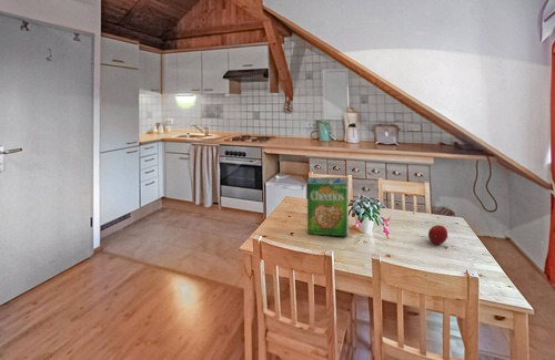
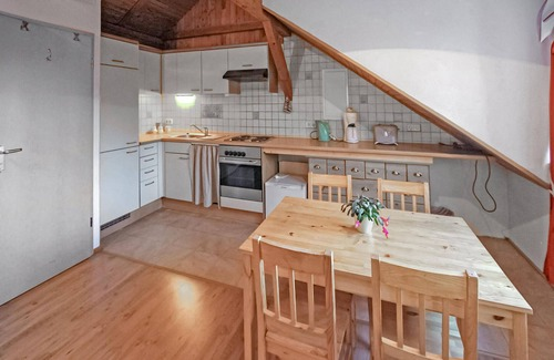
- fruit (437, 234)
- cereal box (327, 205)
